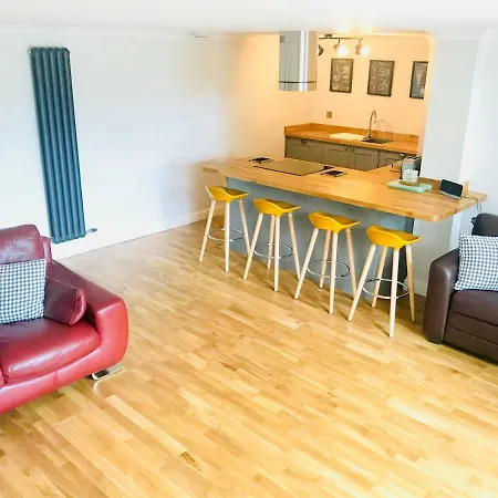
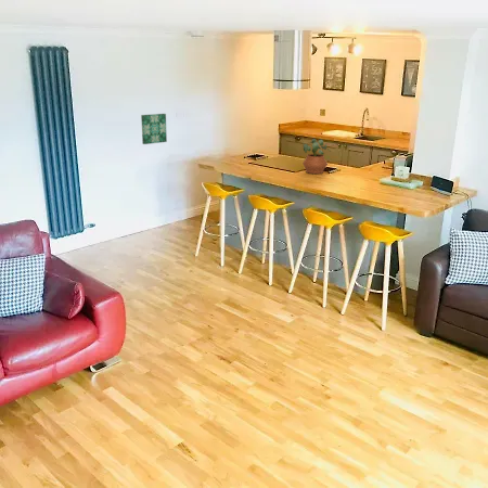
+ wall art (154, 128)
+ potted plant (317, 155)
